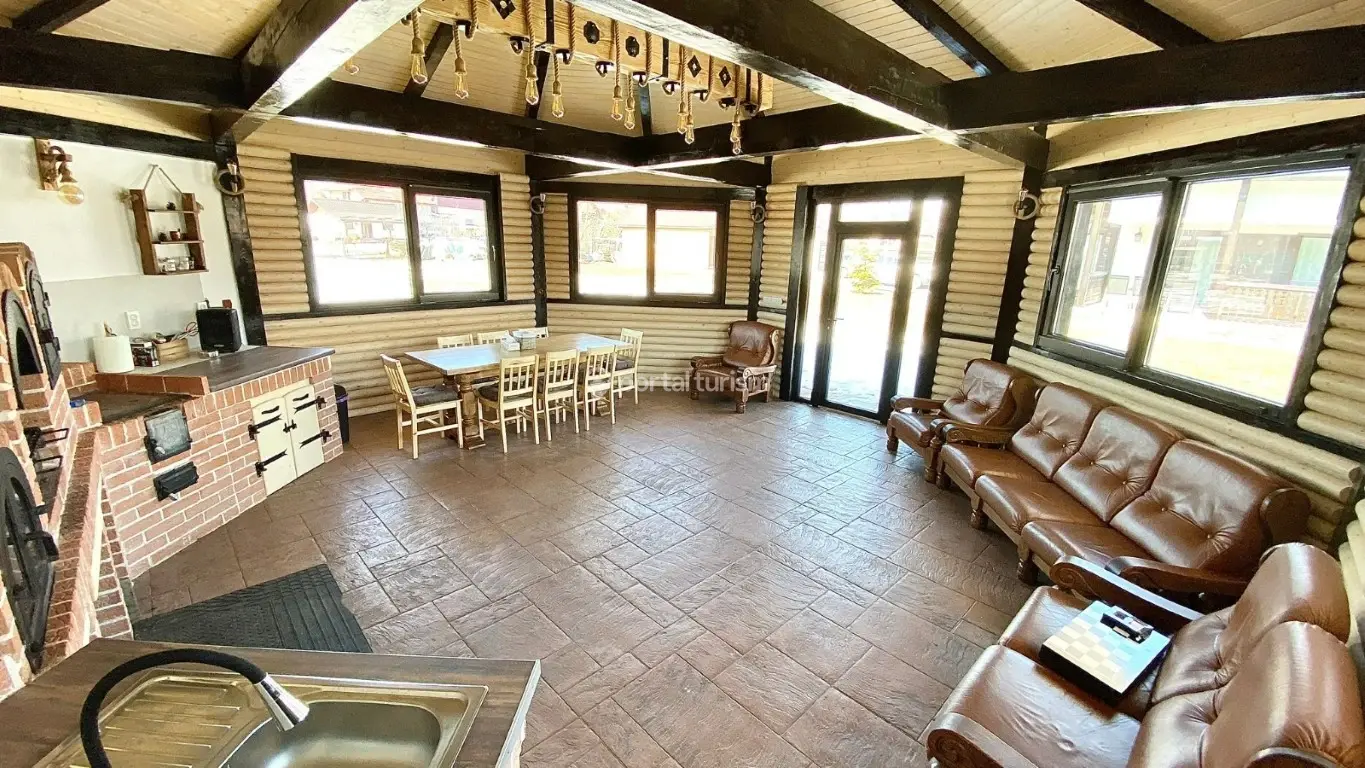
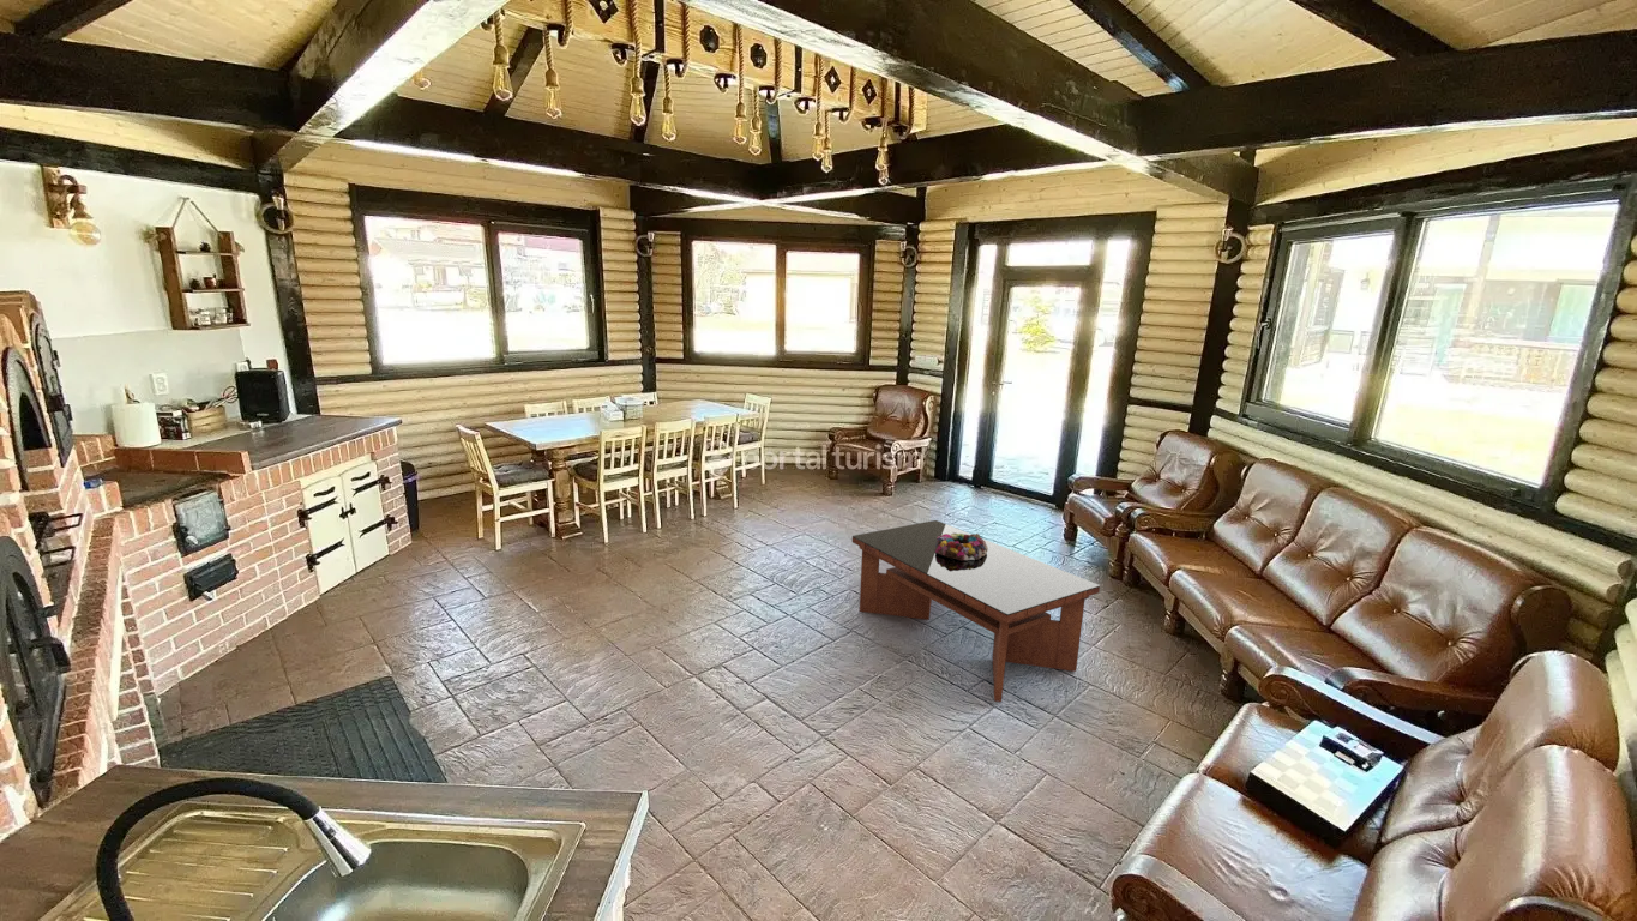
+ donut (961, 542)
+ coffee table (962, 598)
